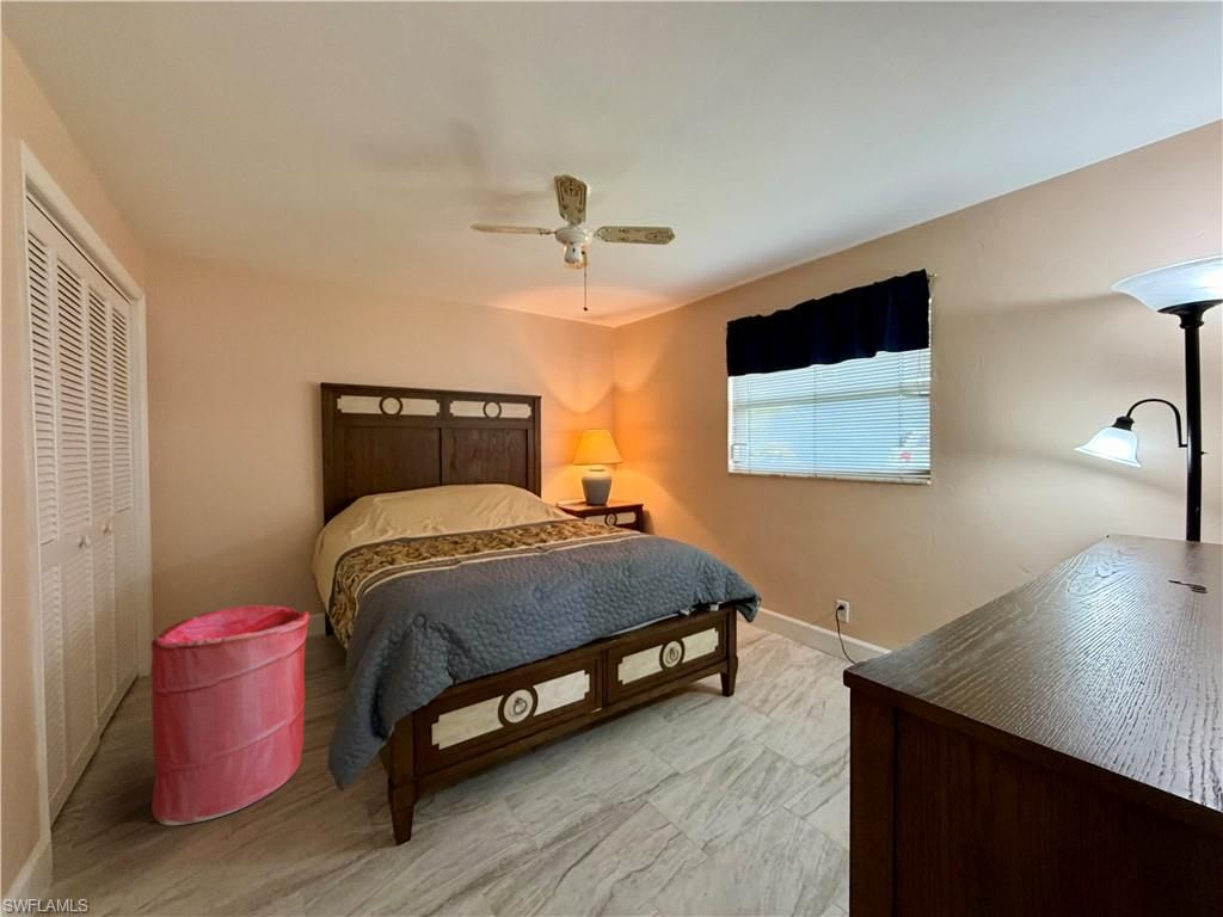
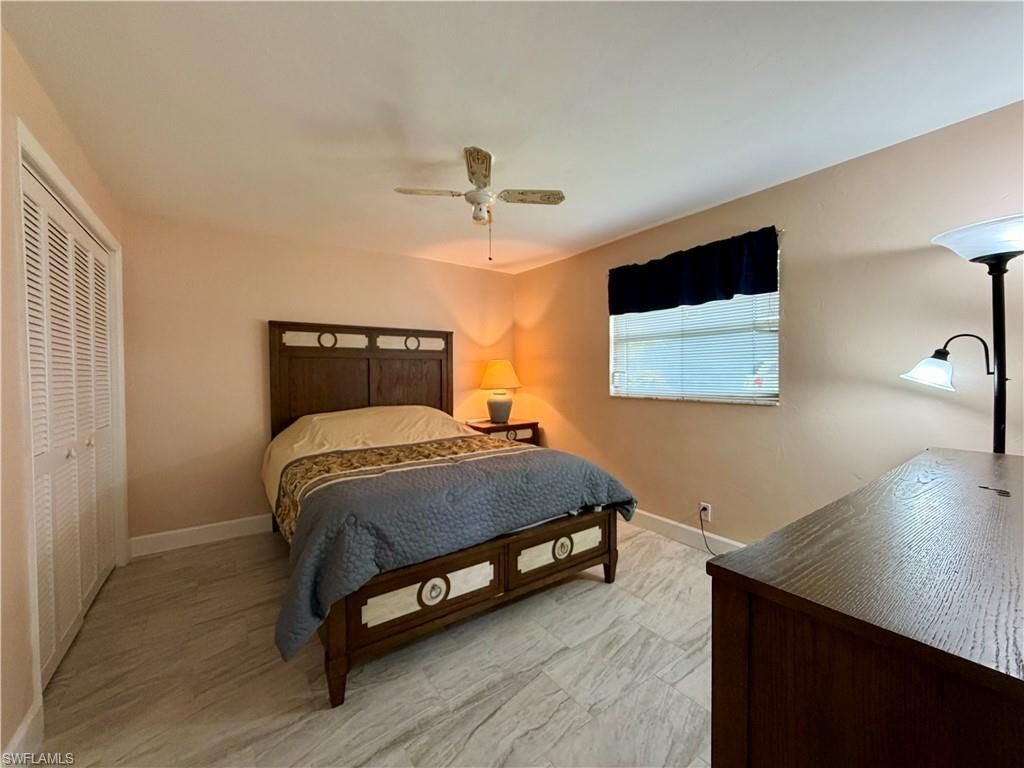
- laundry hamper (236, 696)
